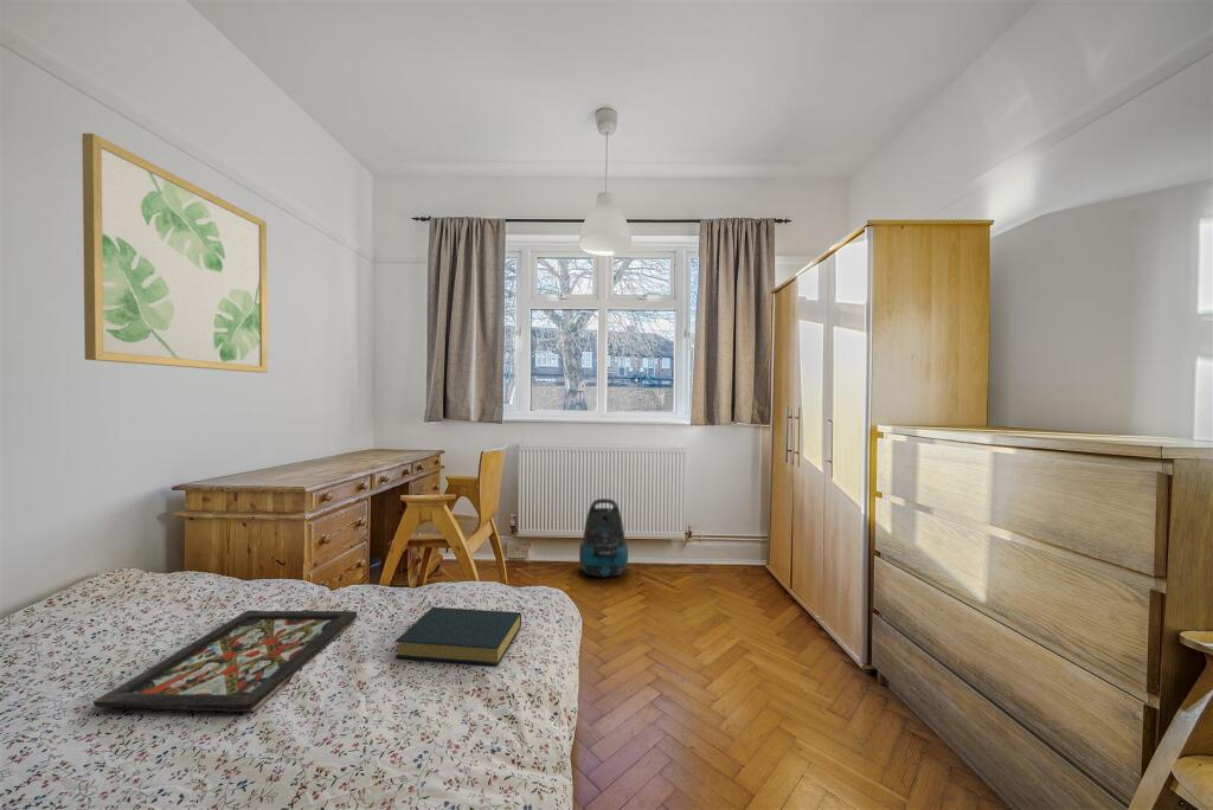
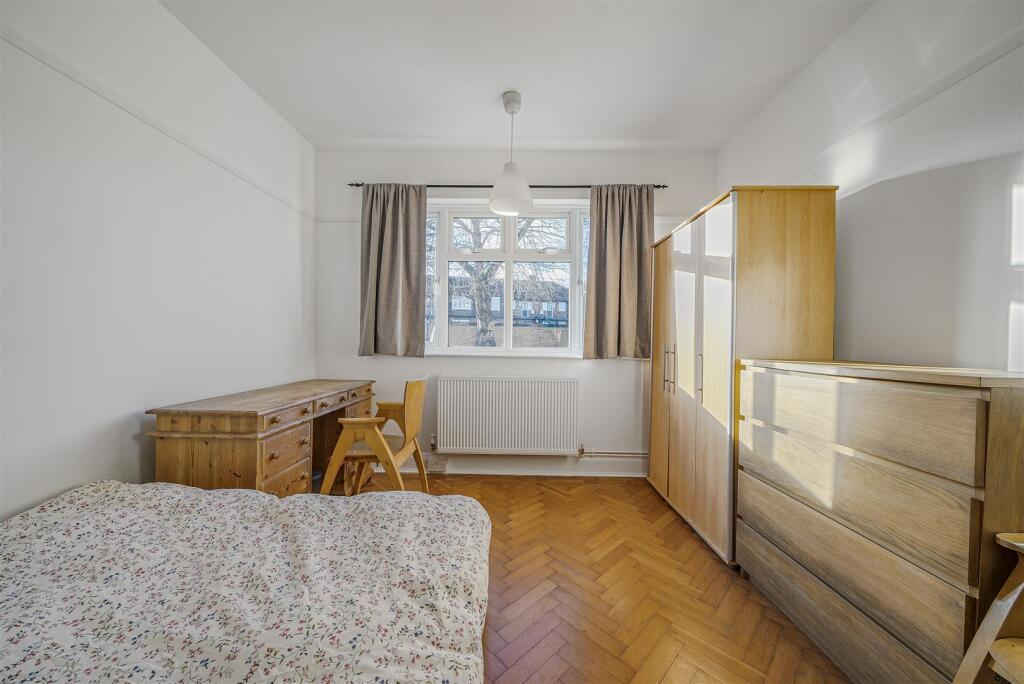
- hardback book (462, 632)
- vacuum cleaner (603, 536)
- wall art (193, 277)
- decorative tray (248, 652)
